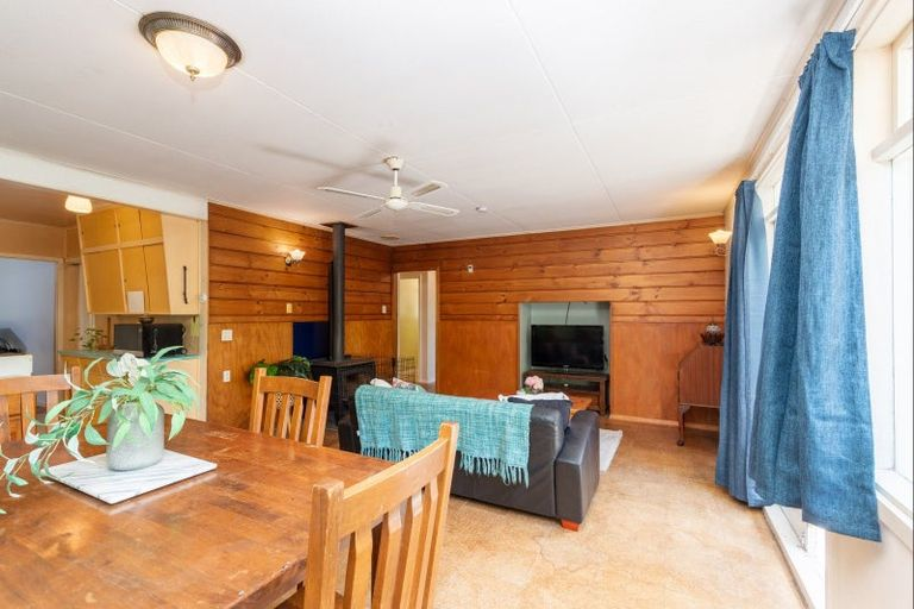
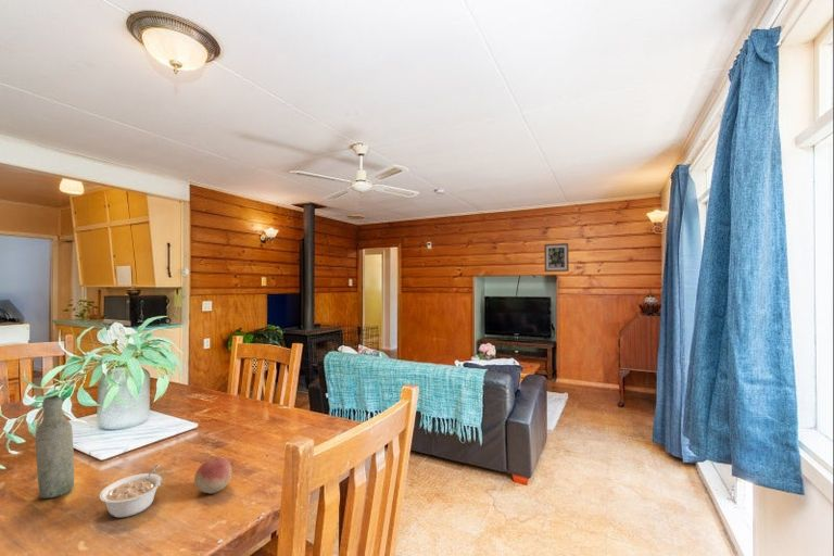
+ bottle (55, 444)
+ legume (131, 493)
+ fruit (213, 475)
+ wall art (556, 257)
